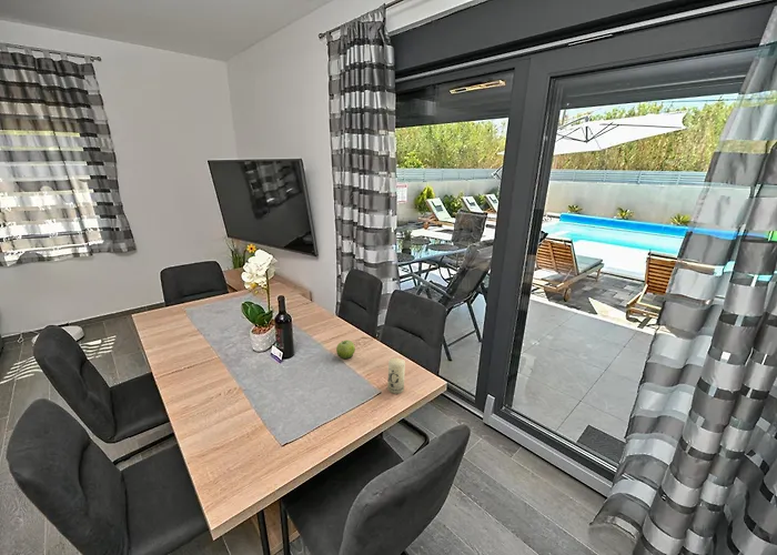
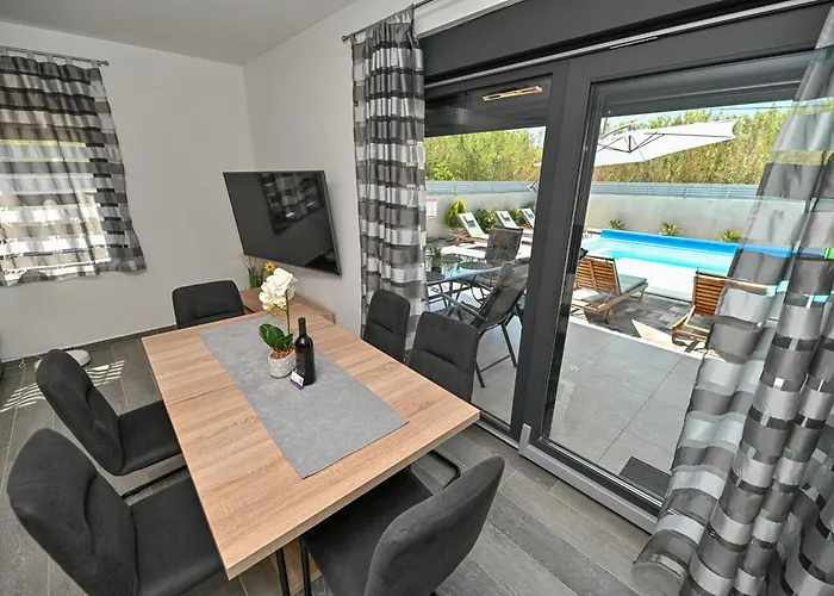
- fruit (345, 349)
- candle (395, 375)
